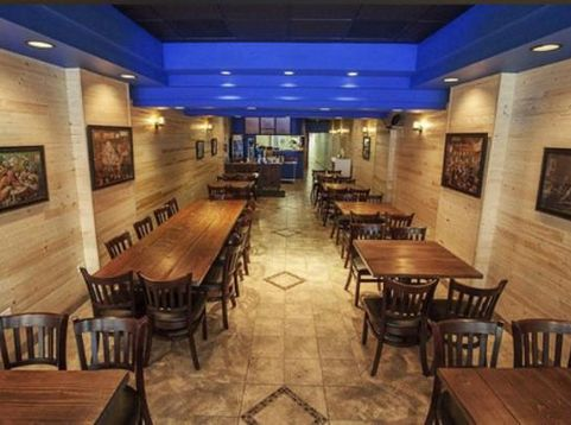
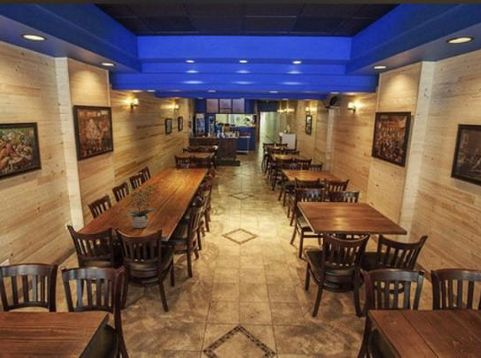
+ potted plant (141, 205)
